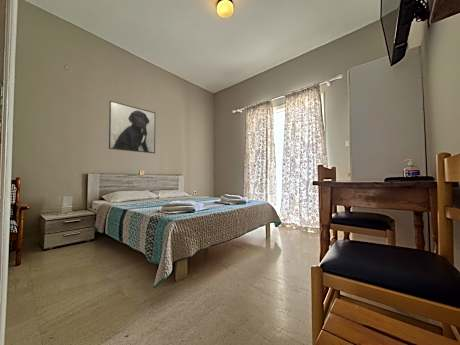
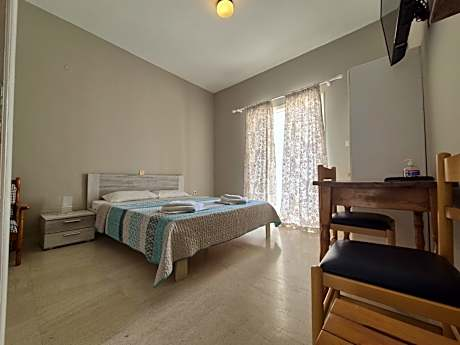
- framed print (134, 129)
